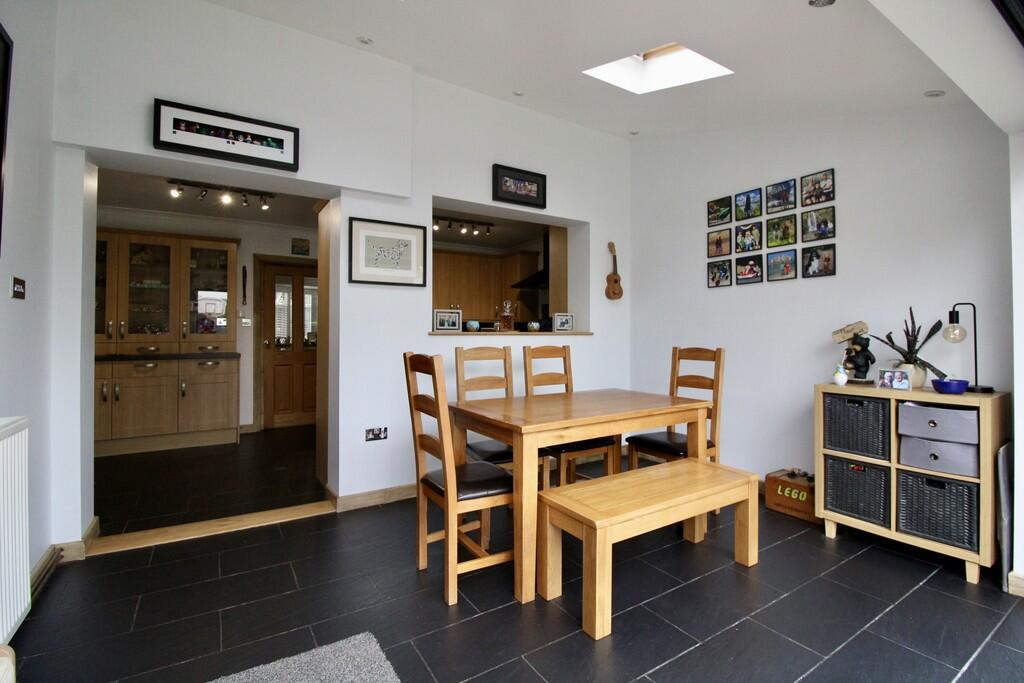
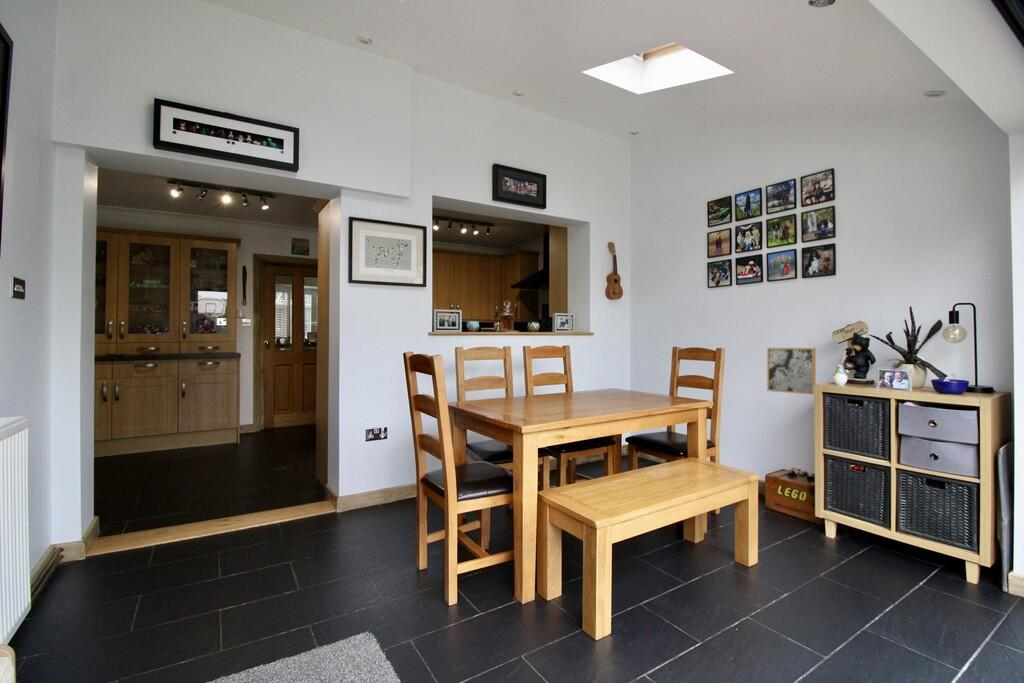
+ wall art (790, 370)
